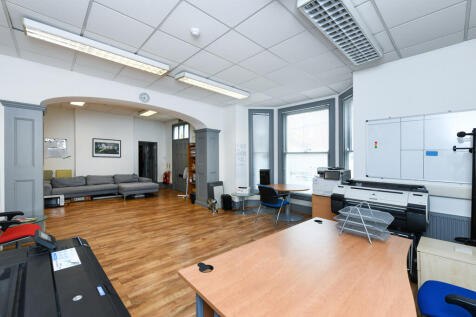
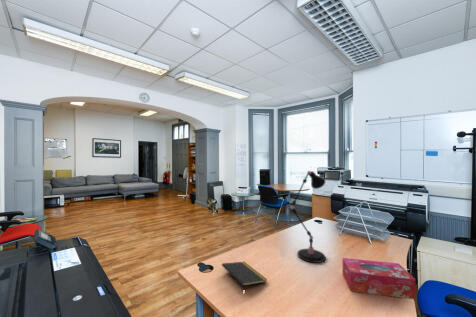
+ notepad (243, 272)
+ desk lamp (300, 219)
+ tissue box (375, 276)
